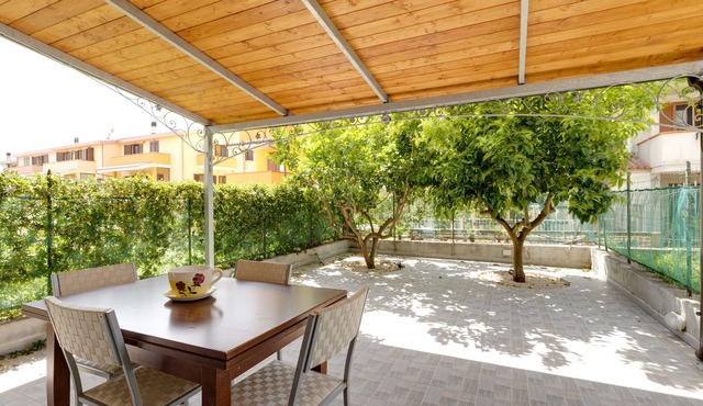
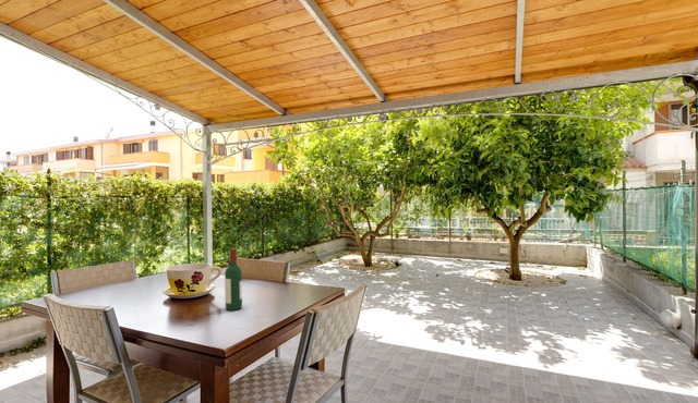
+ wine bottle (233, 278)
